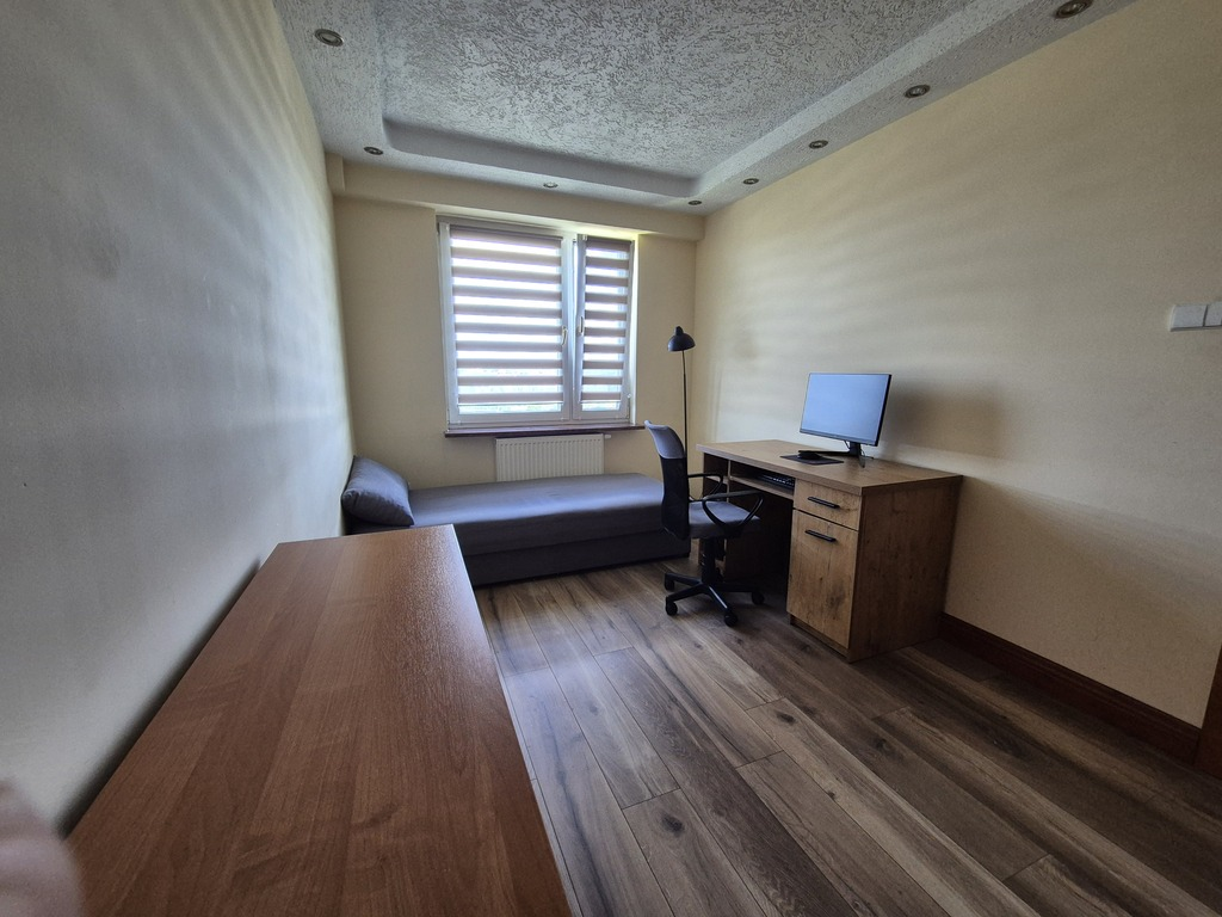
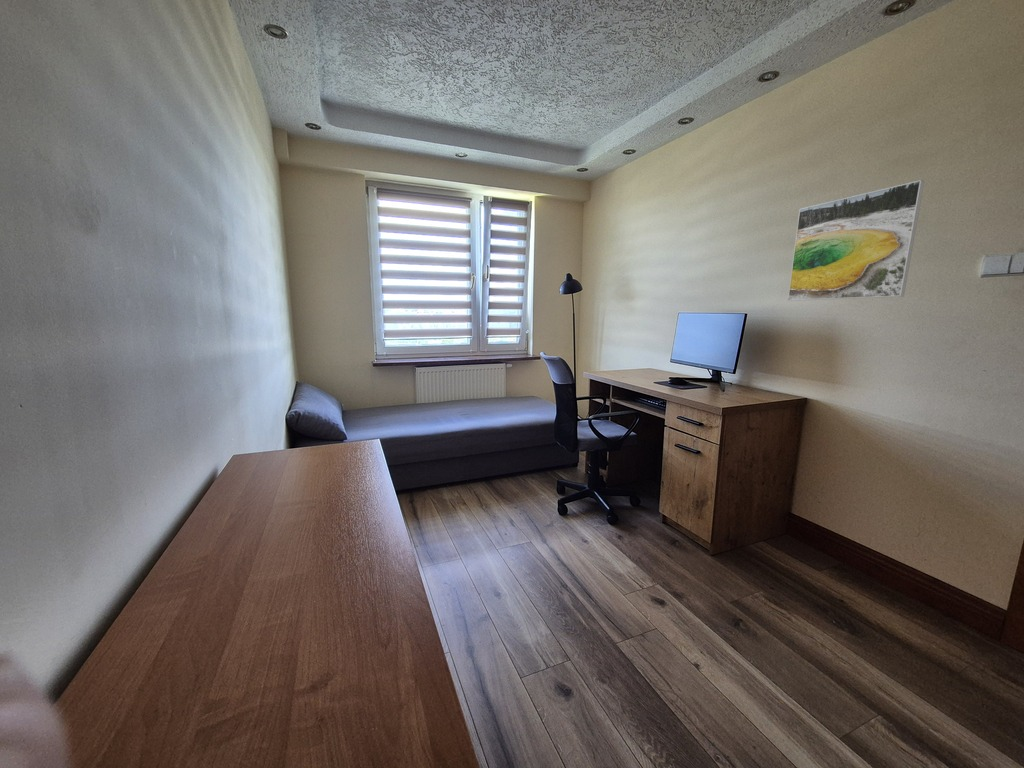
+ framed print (846, 248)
